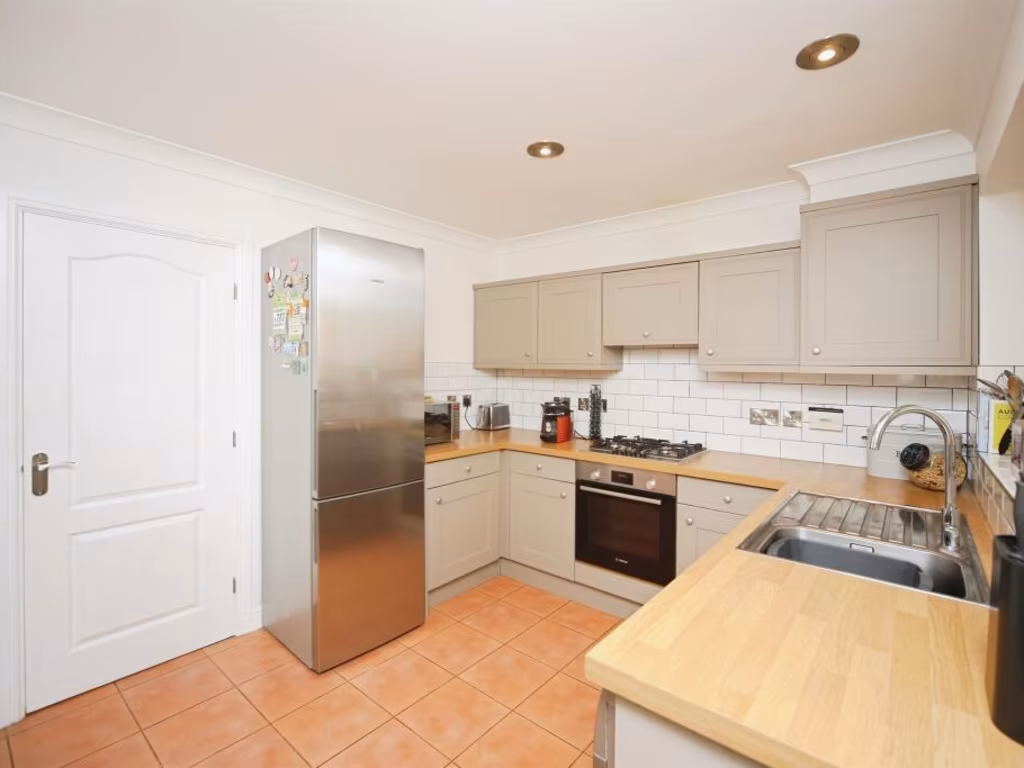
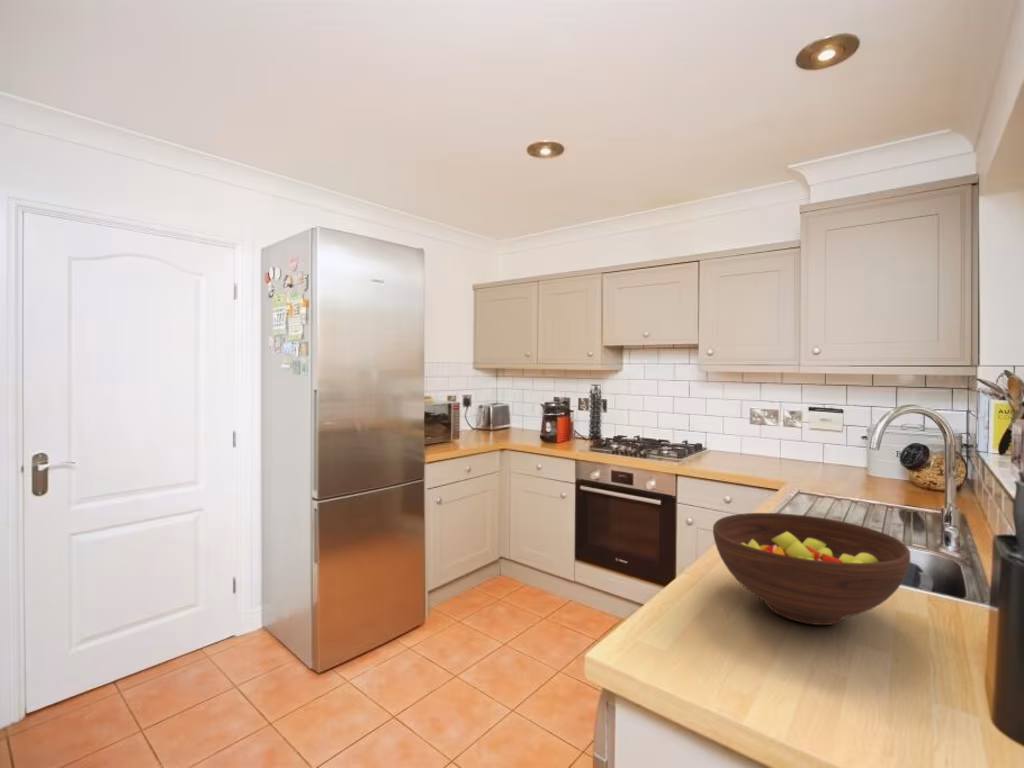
+ fruit bowl (803, 573)
